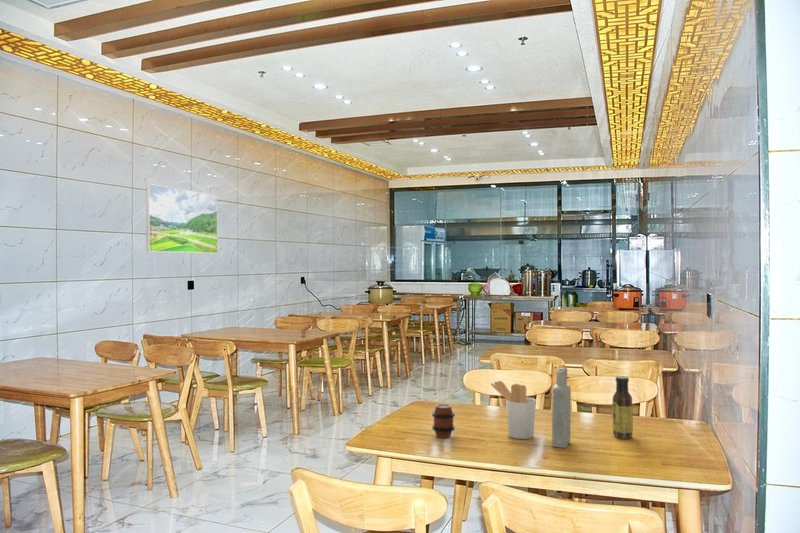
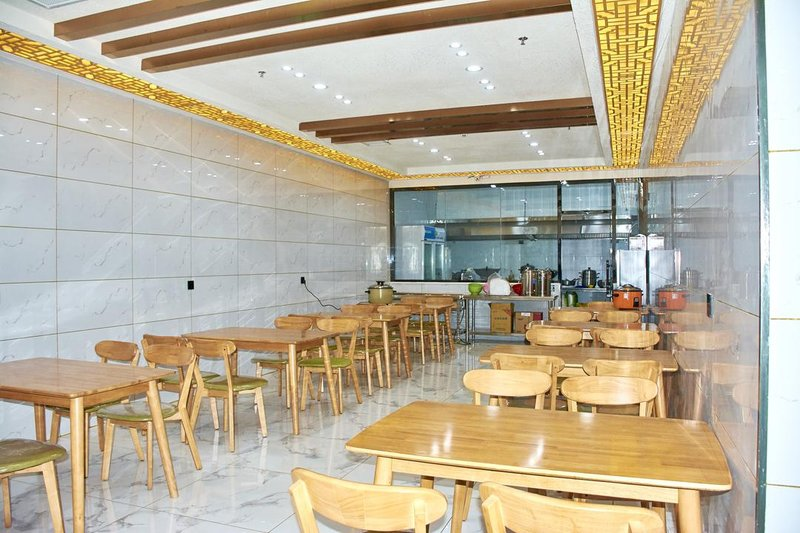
- utensil holder (513, 407)
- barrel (443, 420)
- bottle (561, 405)
- sauce bottle (622, 406)
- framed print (184, 221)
